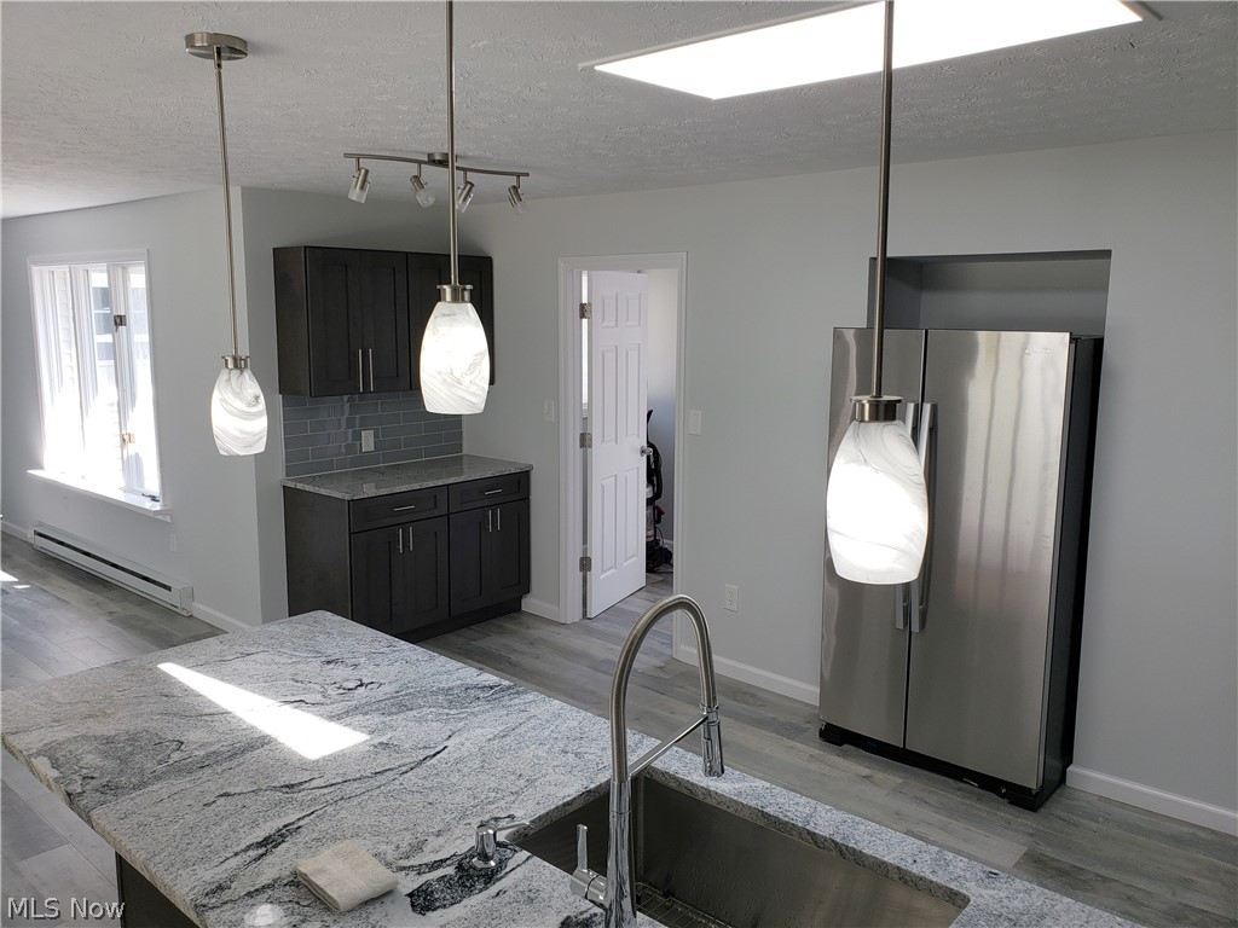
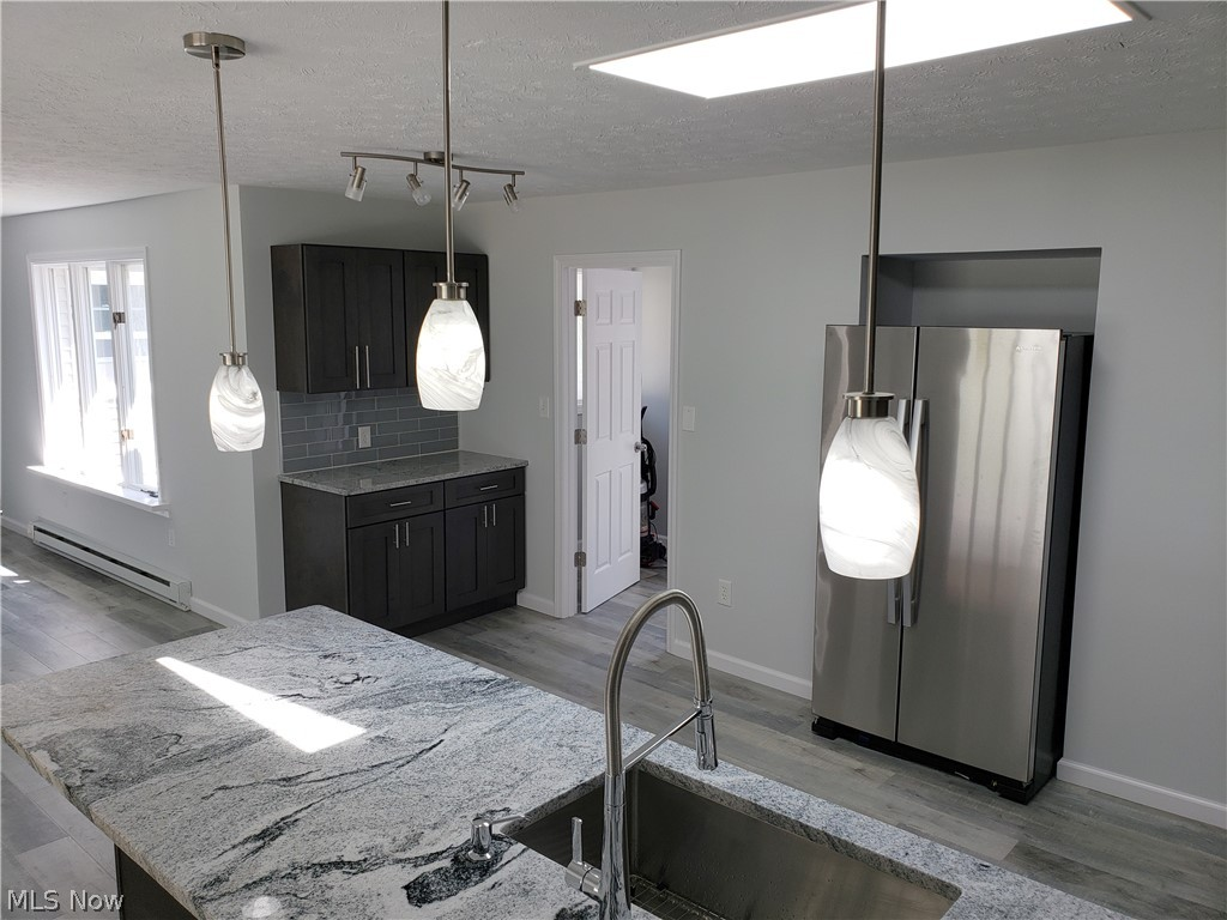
- washcloth (345, 872)
